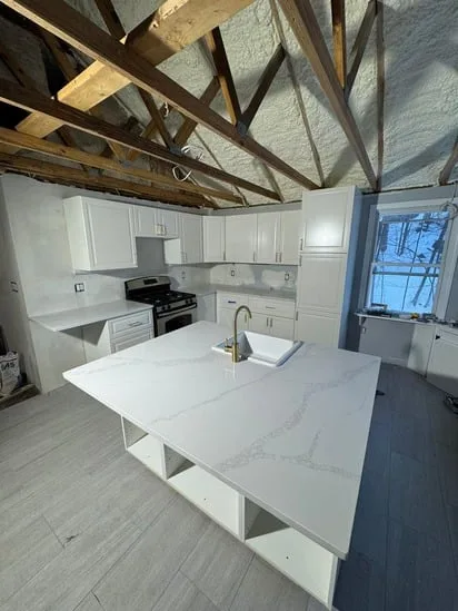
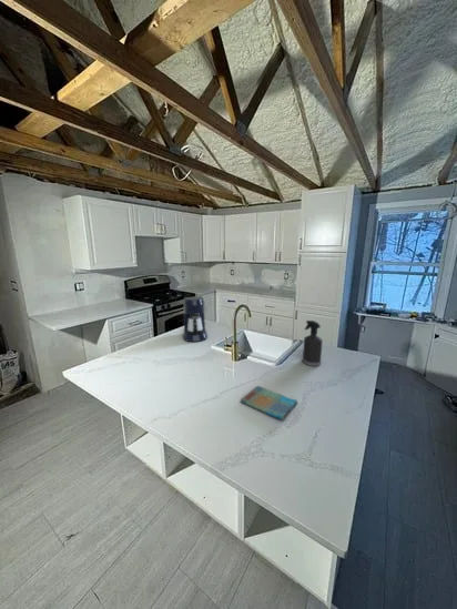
+ spray bottle (312, 342)
+ coffee maker (195, 317)
+ dish towel (268, 400)
